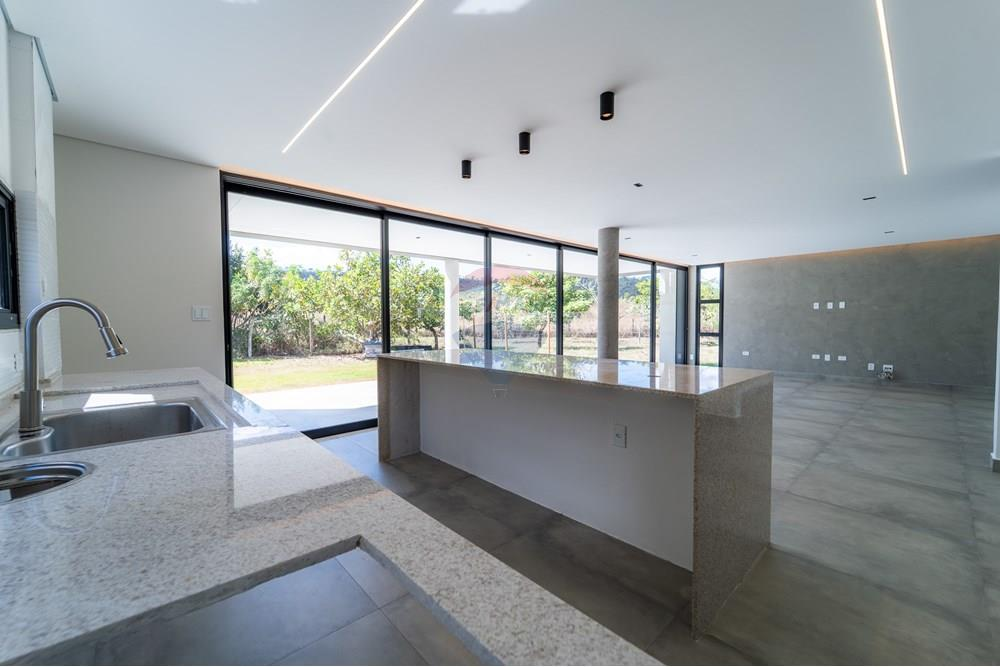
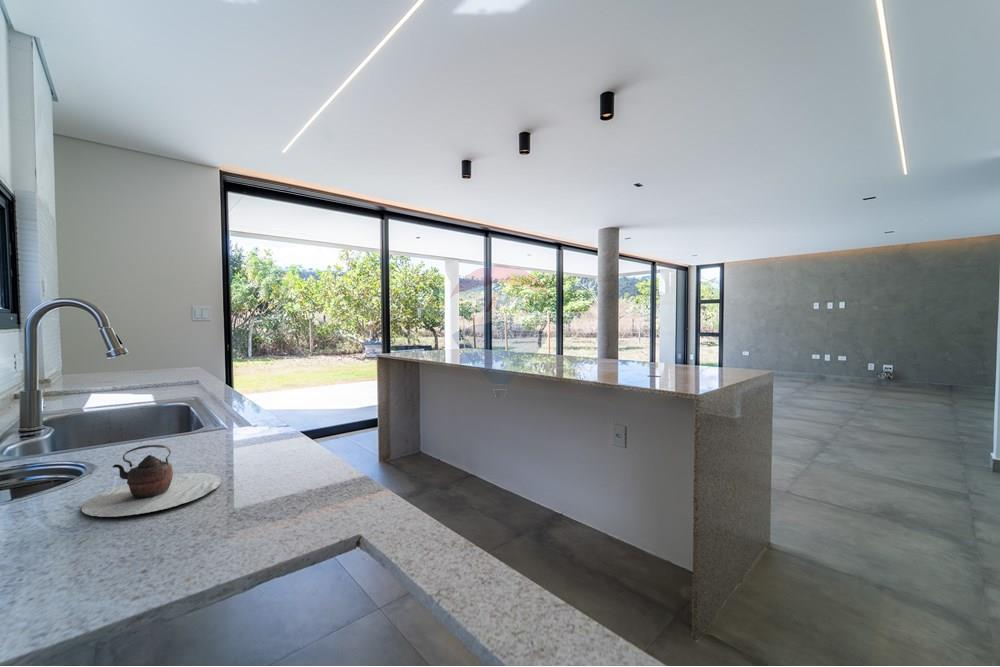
+ teapot (156, 468)
